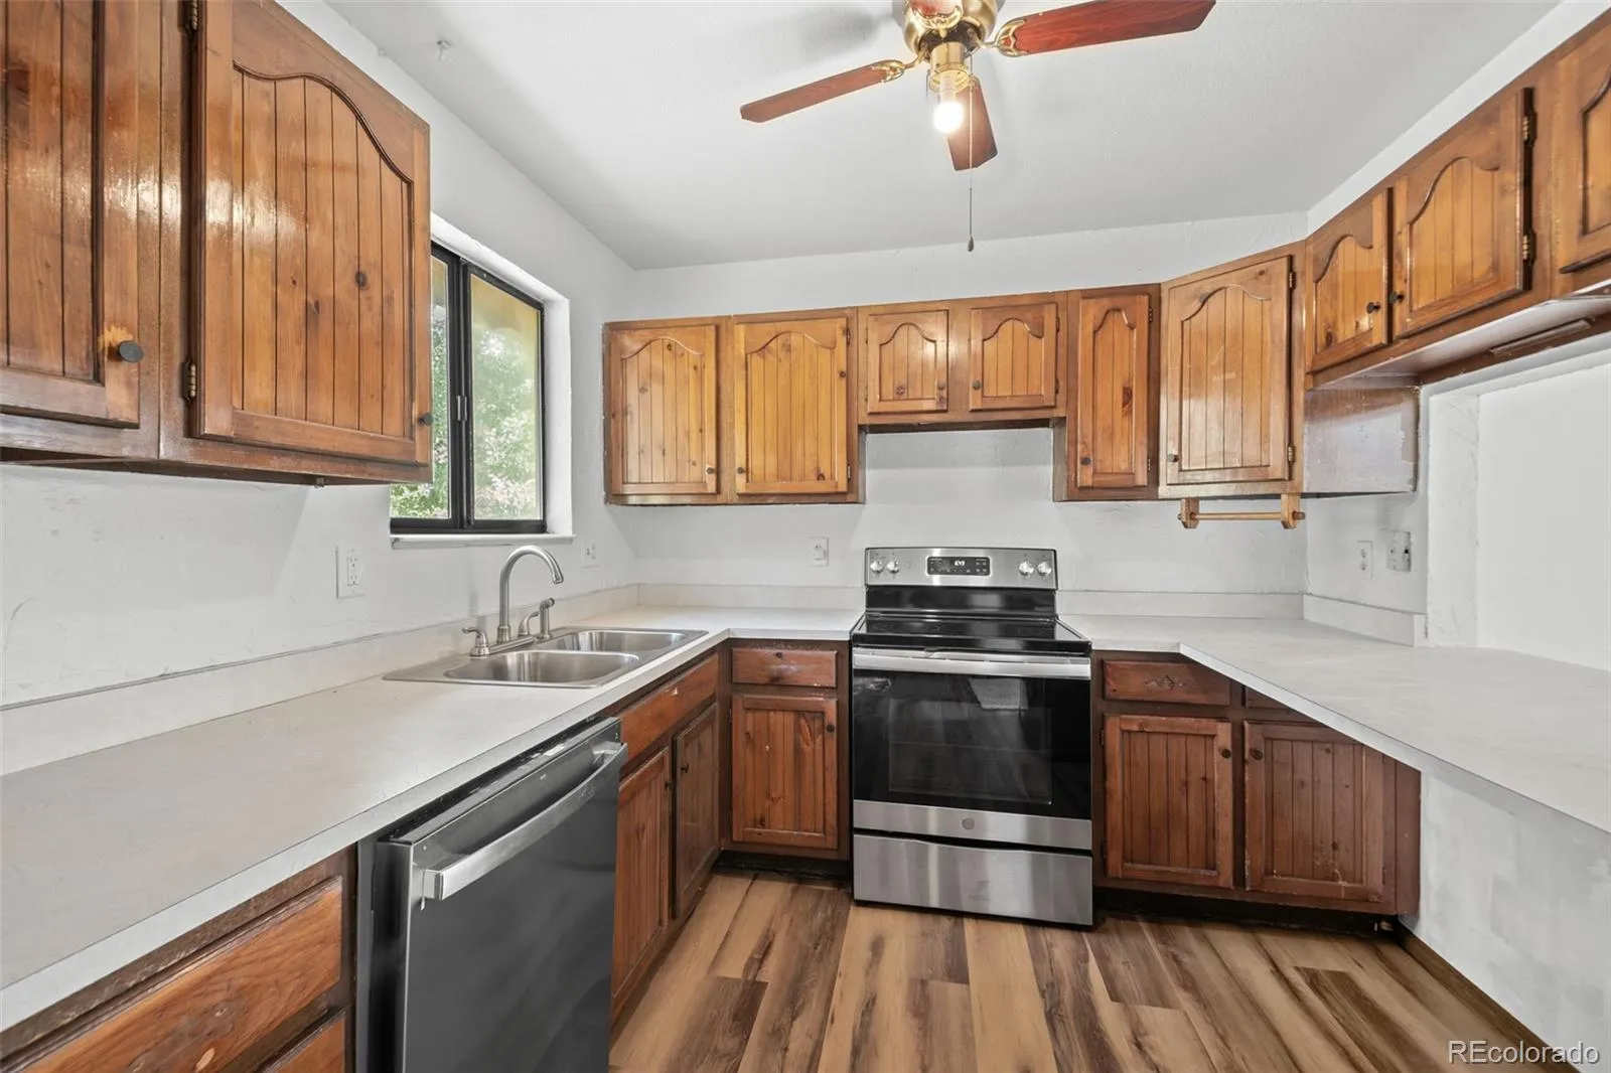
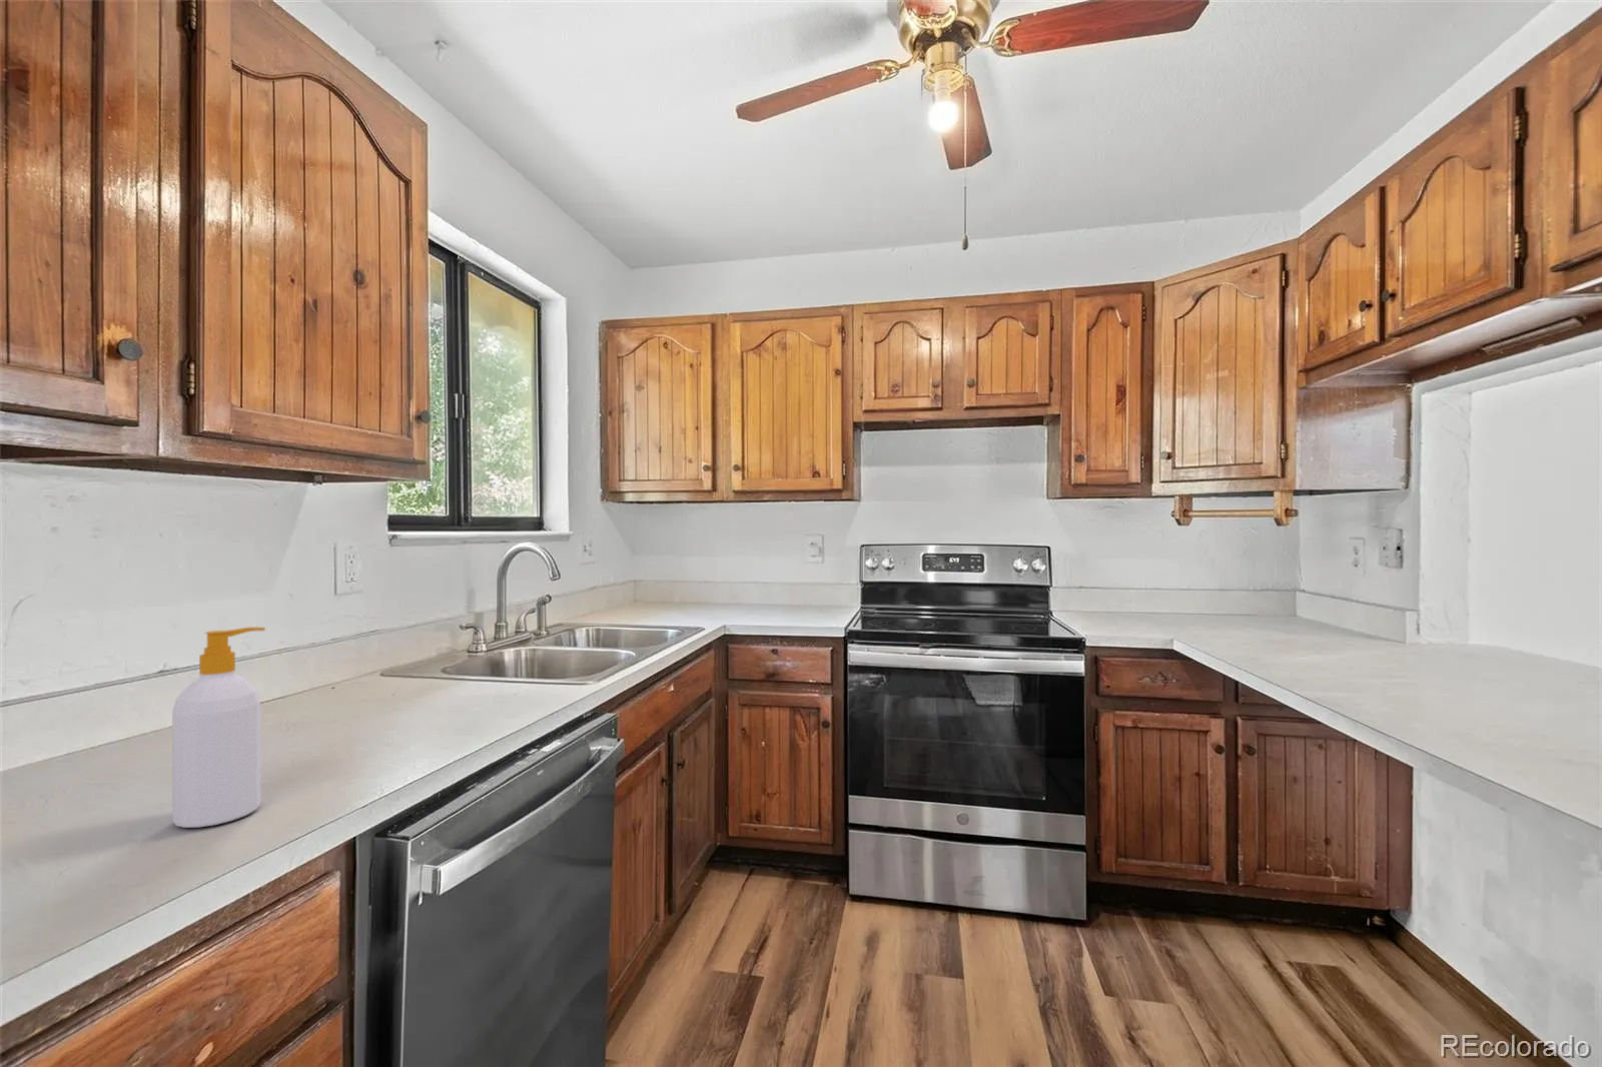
+ soap bottle (222, 722)
